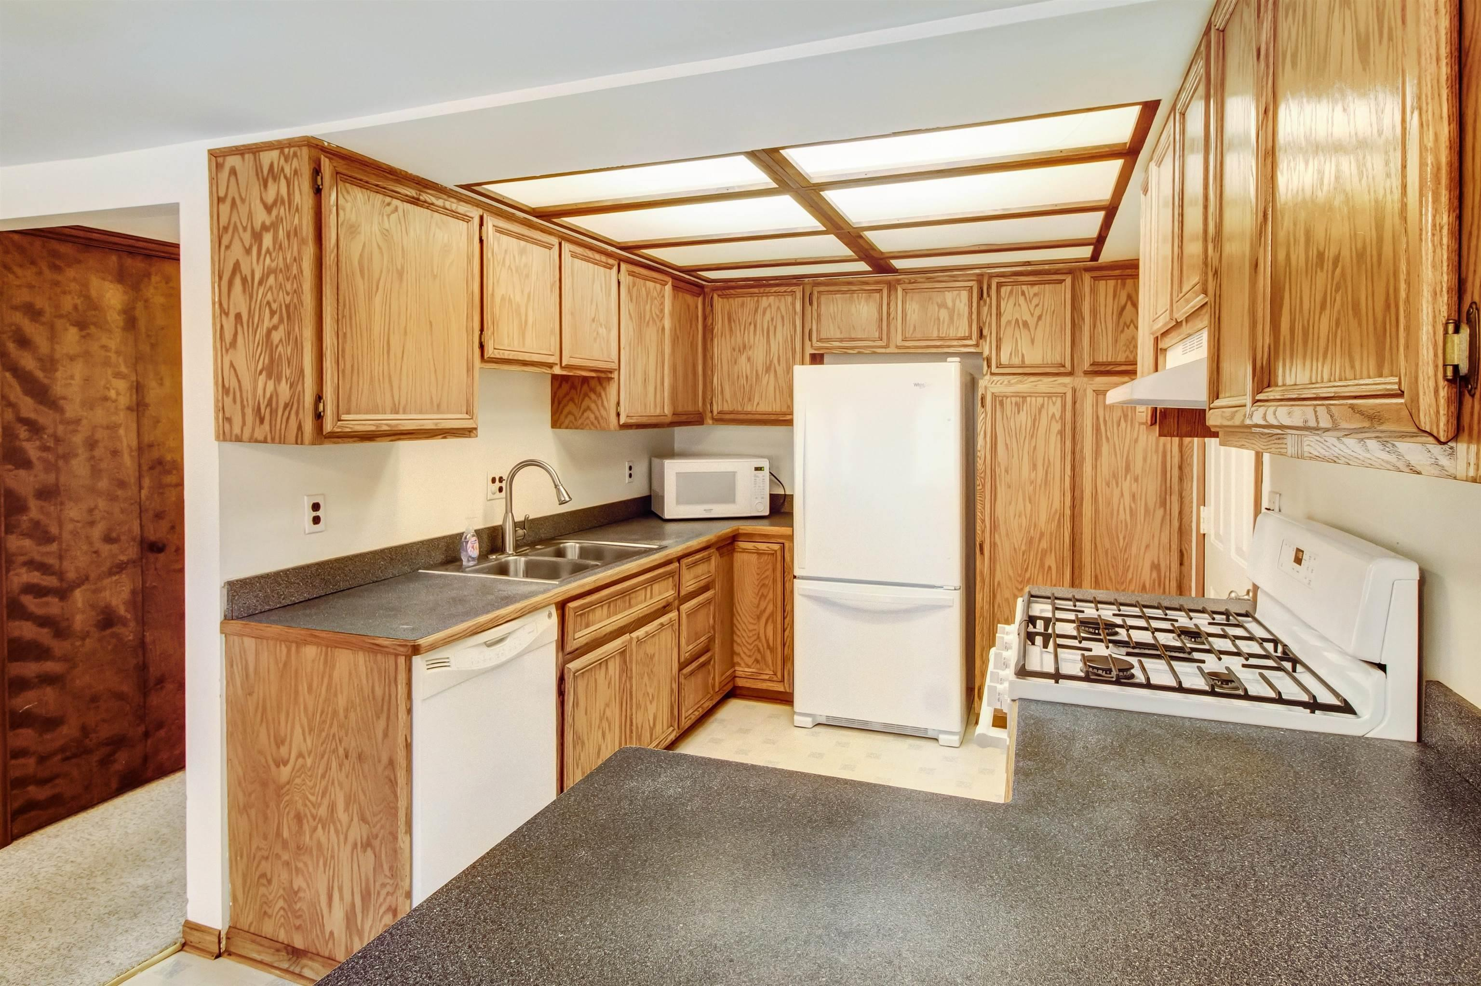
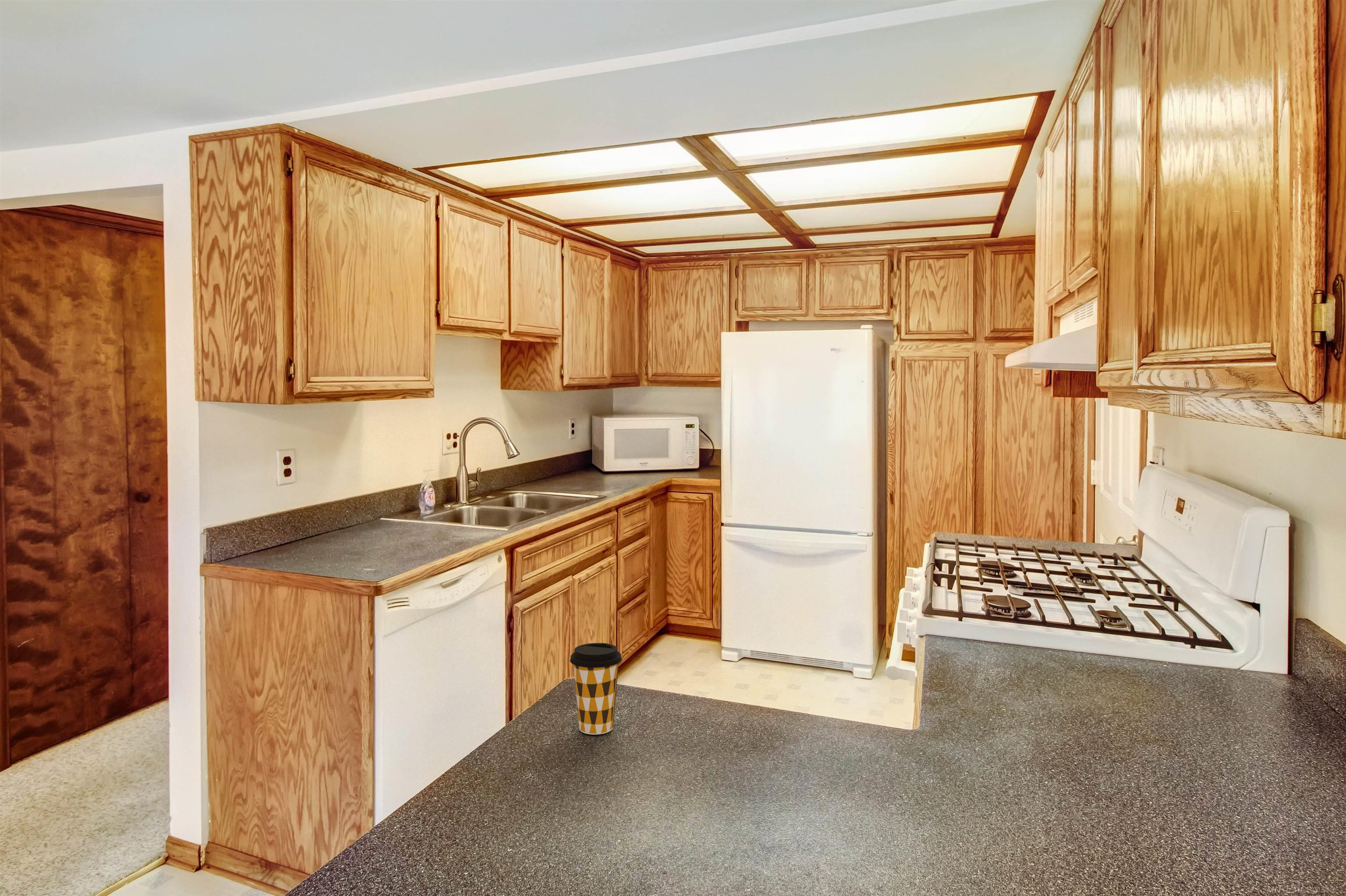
+ coffee cup (596, 688)
